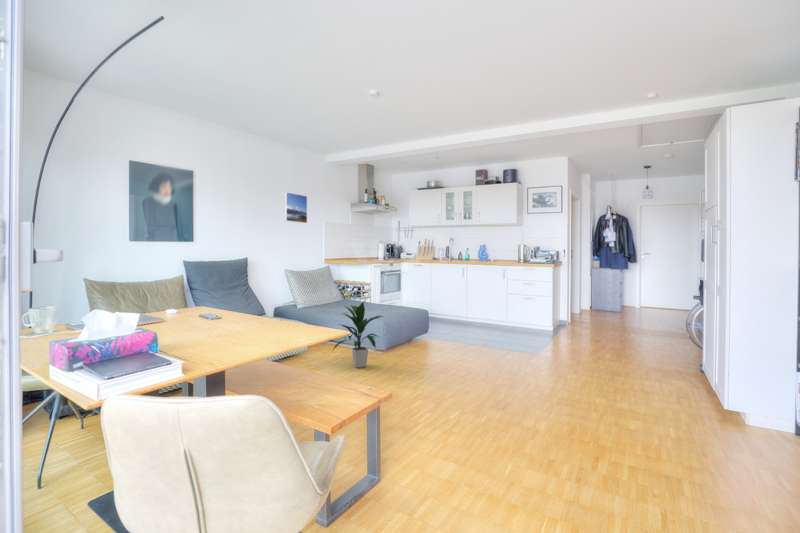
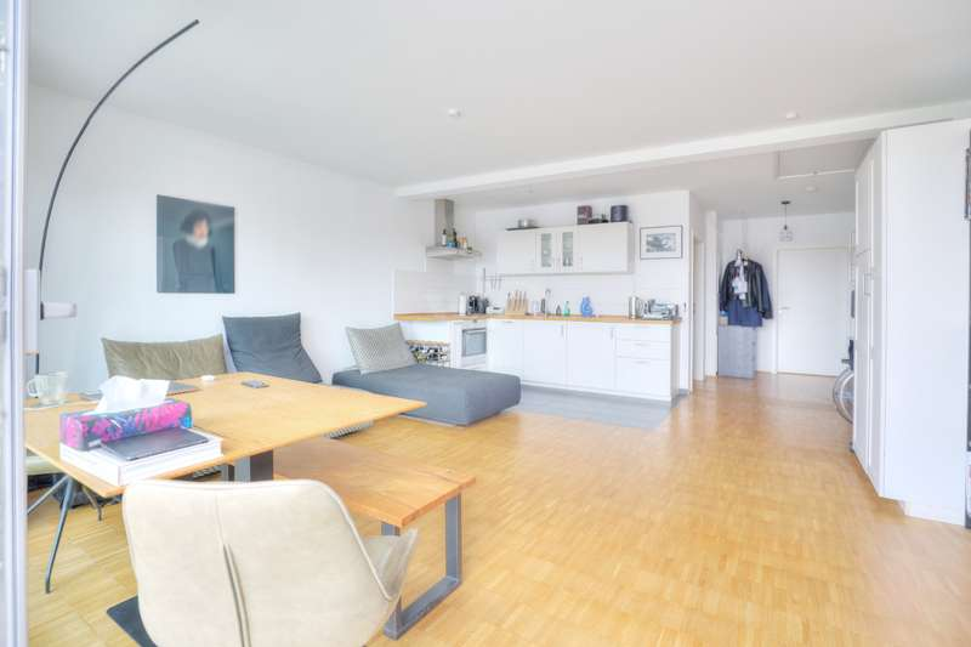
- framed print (296, 208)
- indoor plant (356, 333)
